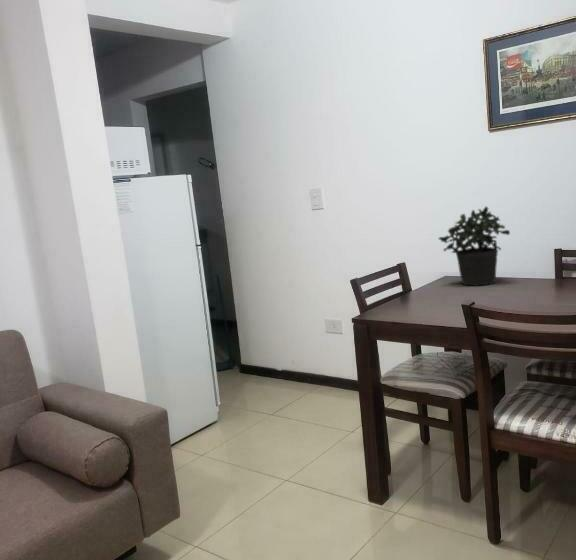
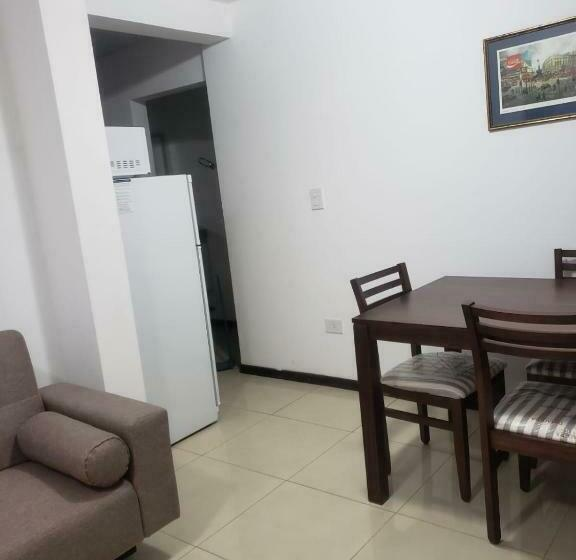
- potted plant (479, 245)
